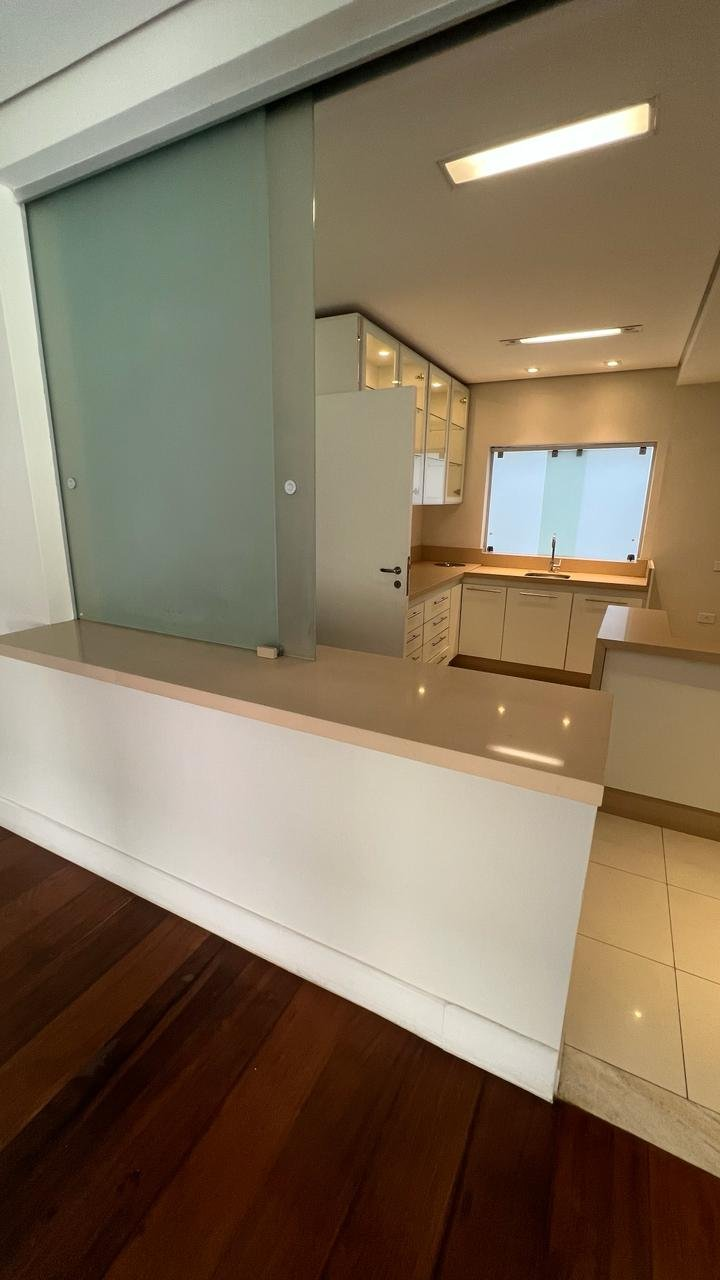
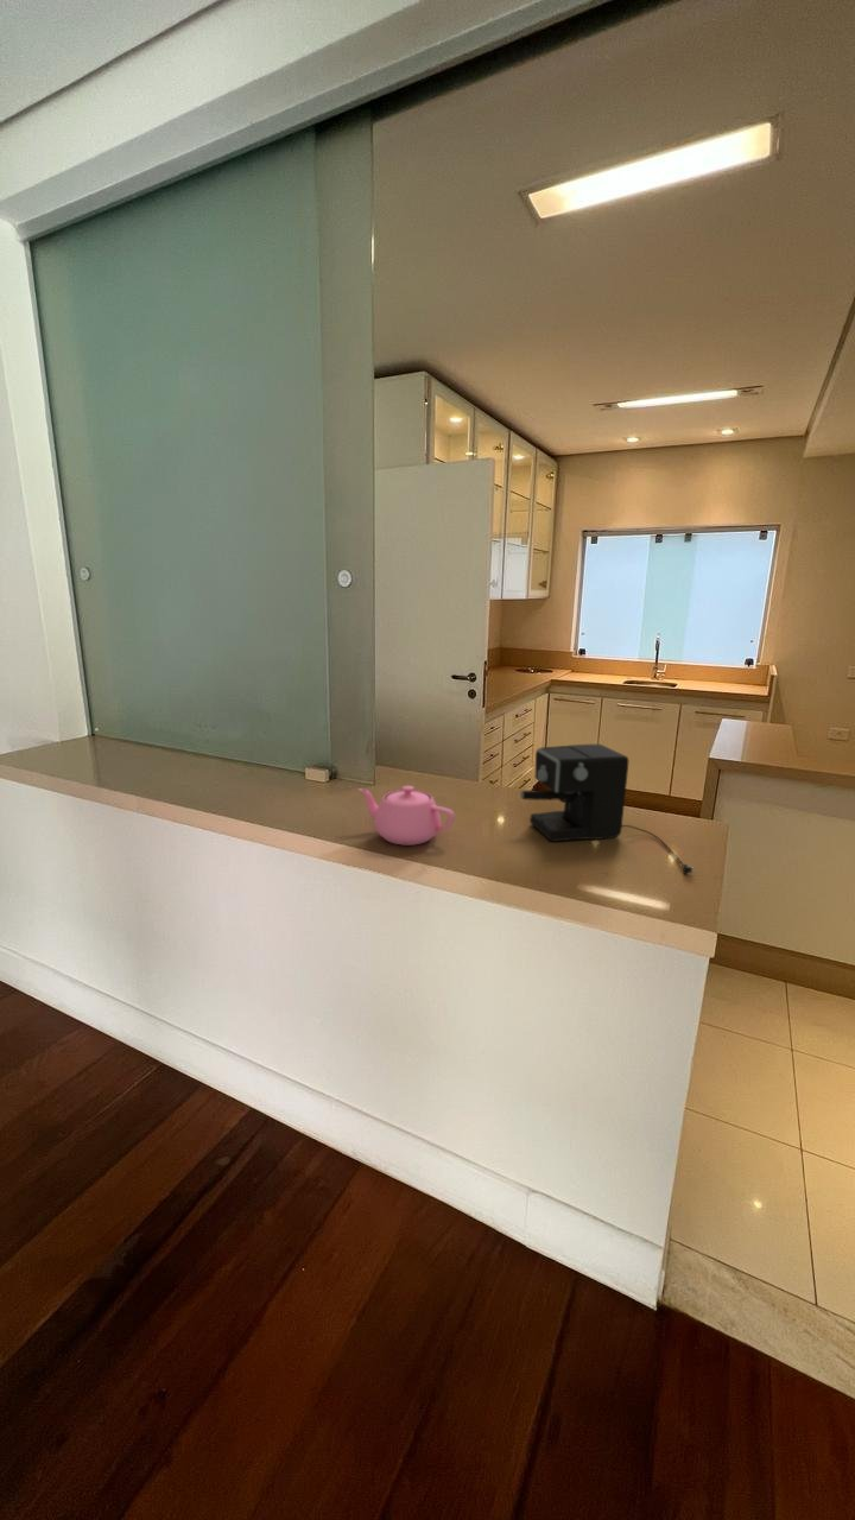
+ teapot (404, 811)
+ coffee maker (603, 804)
